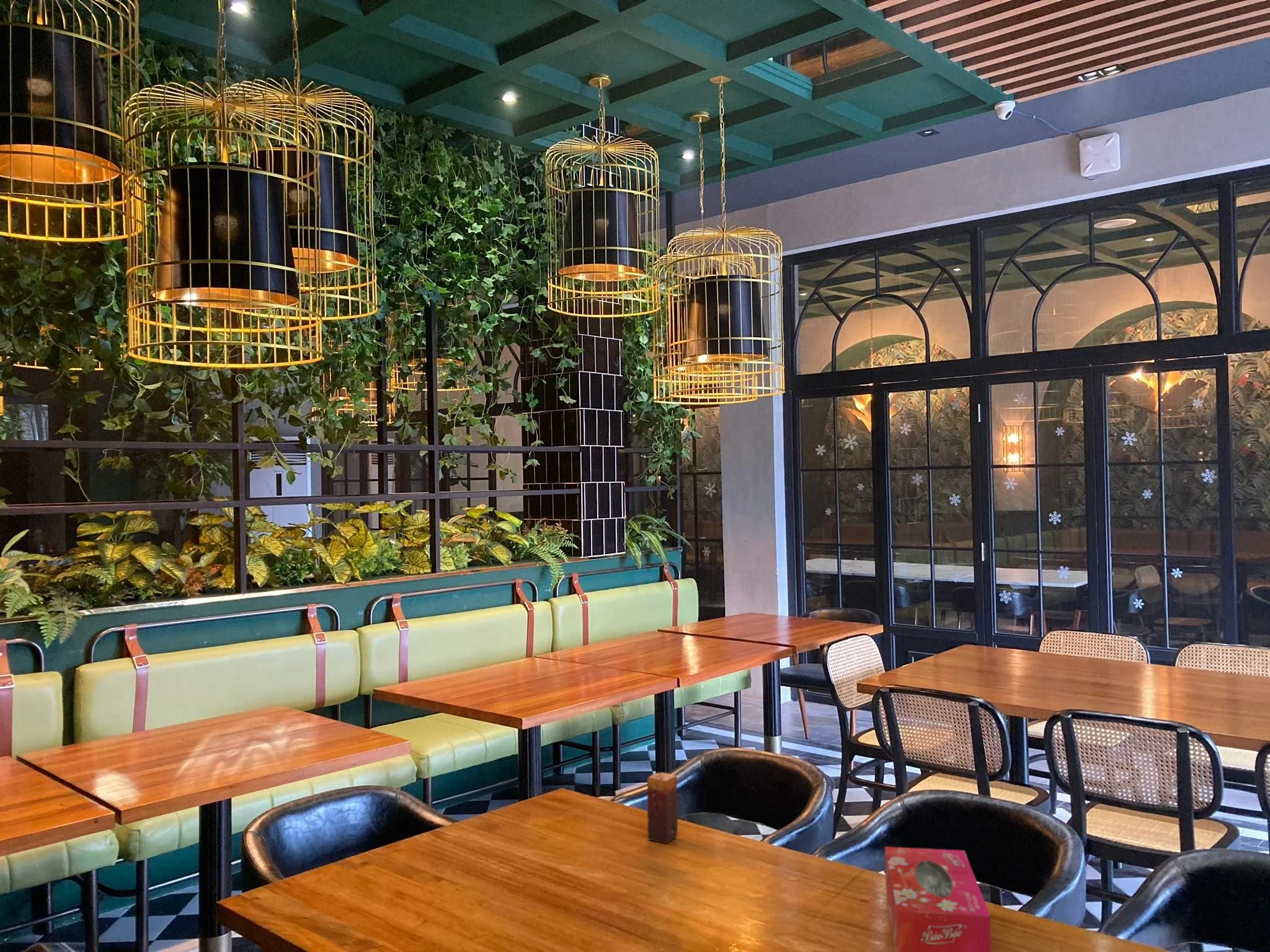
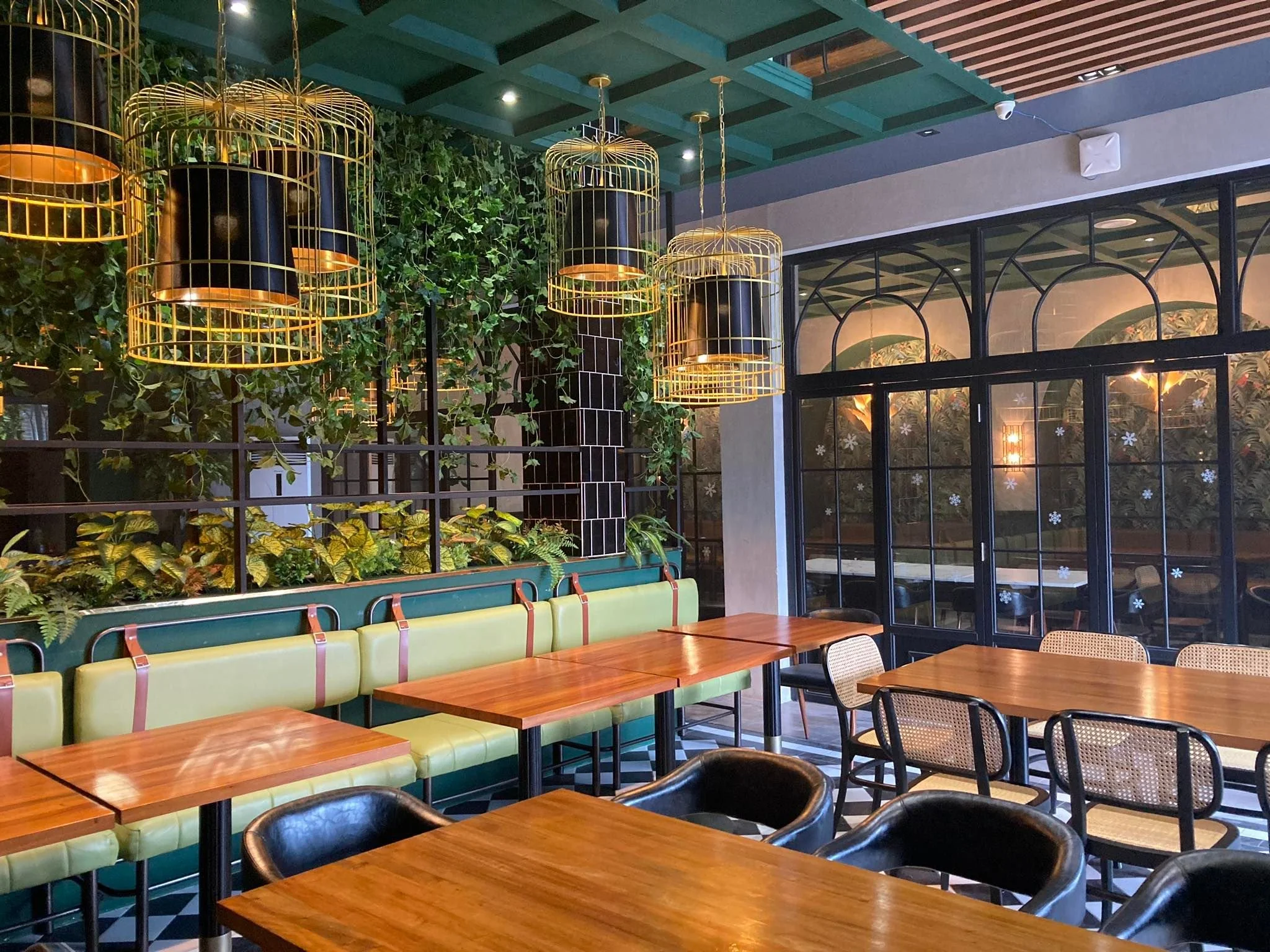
- tissue box (933, 905)
- candle (662, 806)
